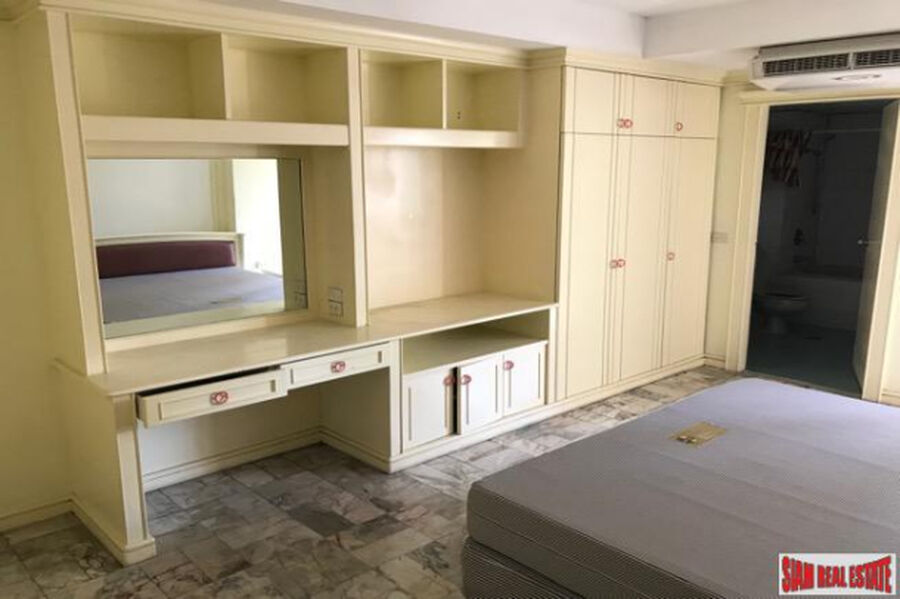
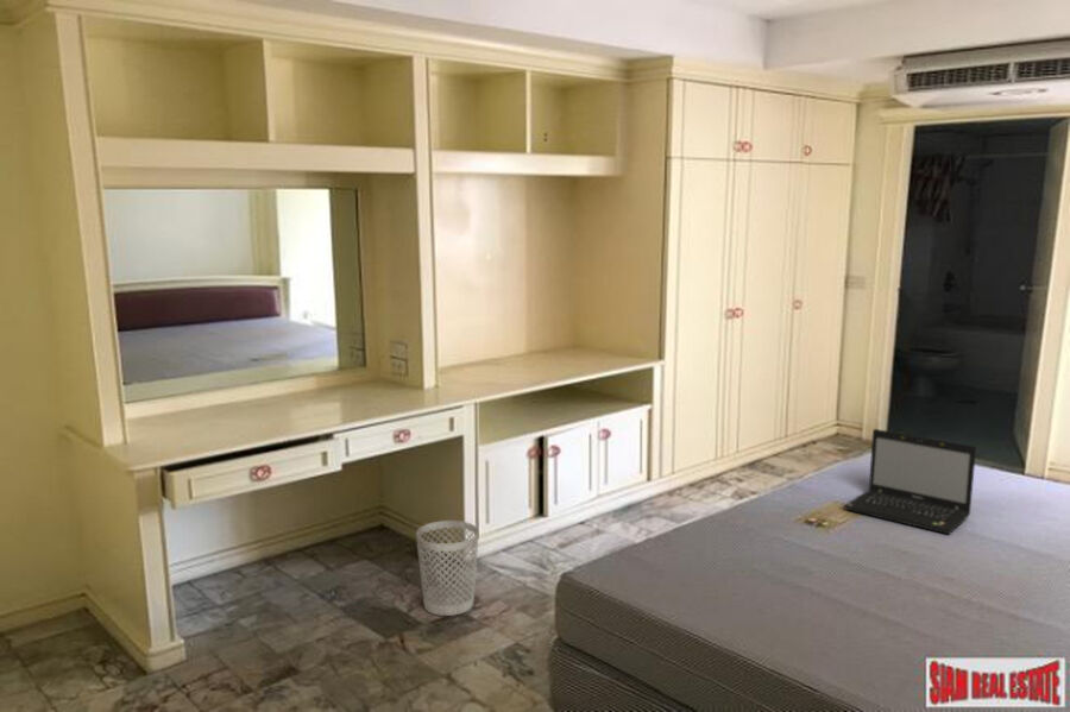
+ laptop (908, 479)
+ wastebasket (447, 568)
